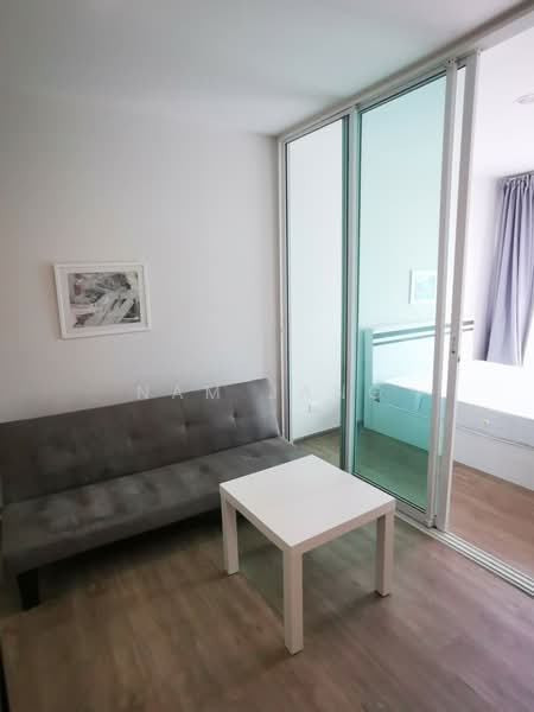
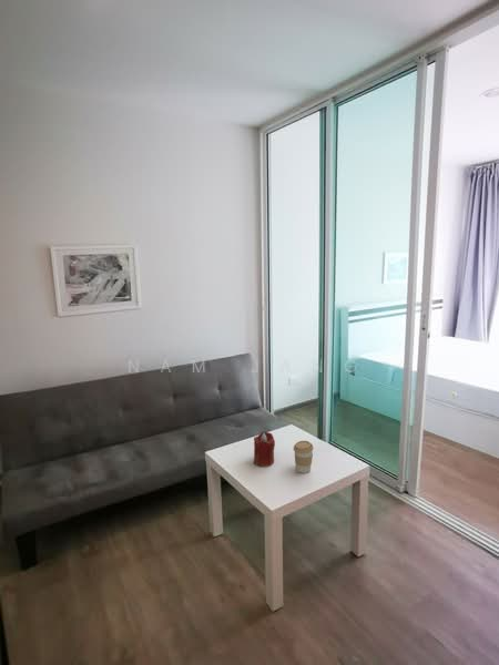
+ candle (264, 447)
+ coffee cup (303, 456)
